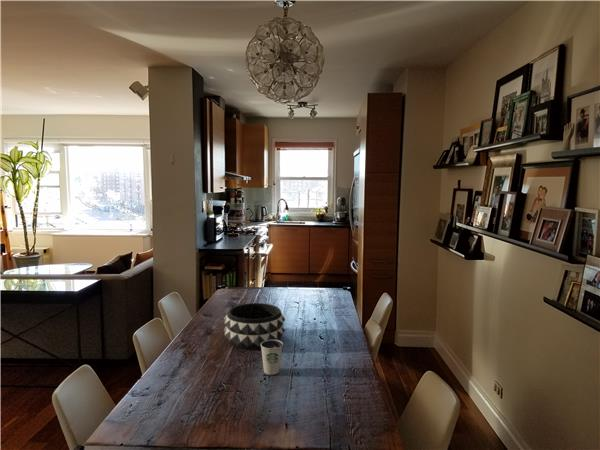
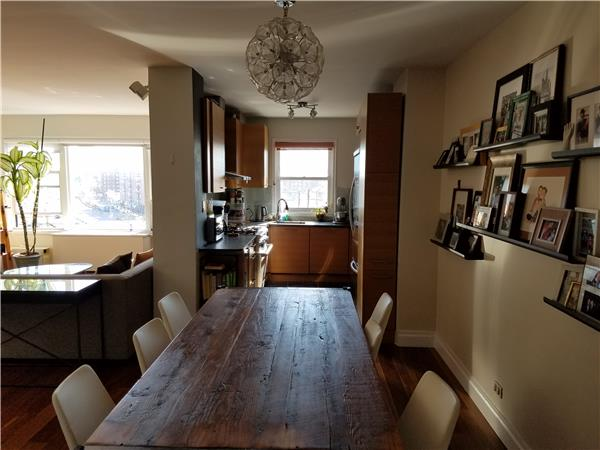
- dixie cup (271, 357)
- decorative bowl (254, 324)
